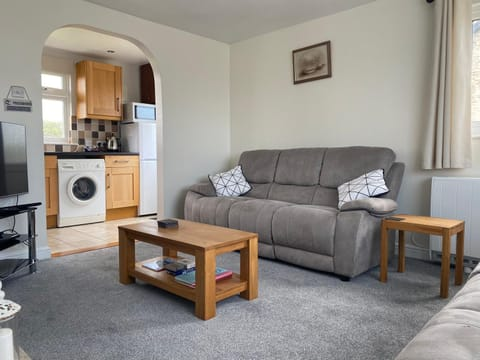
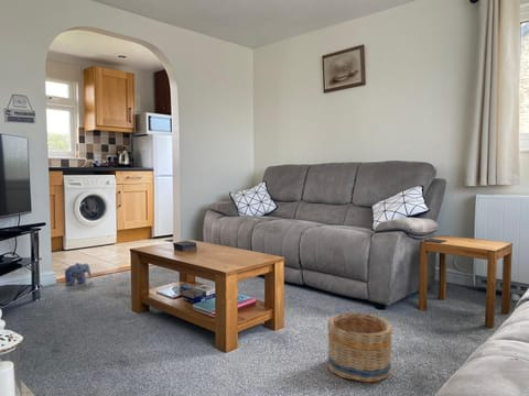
+ plush toy (77, 273)
+ basket (358, 344)
